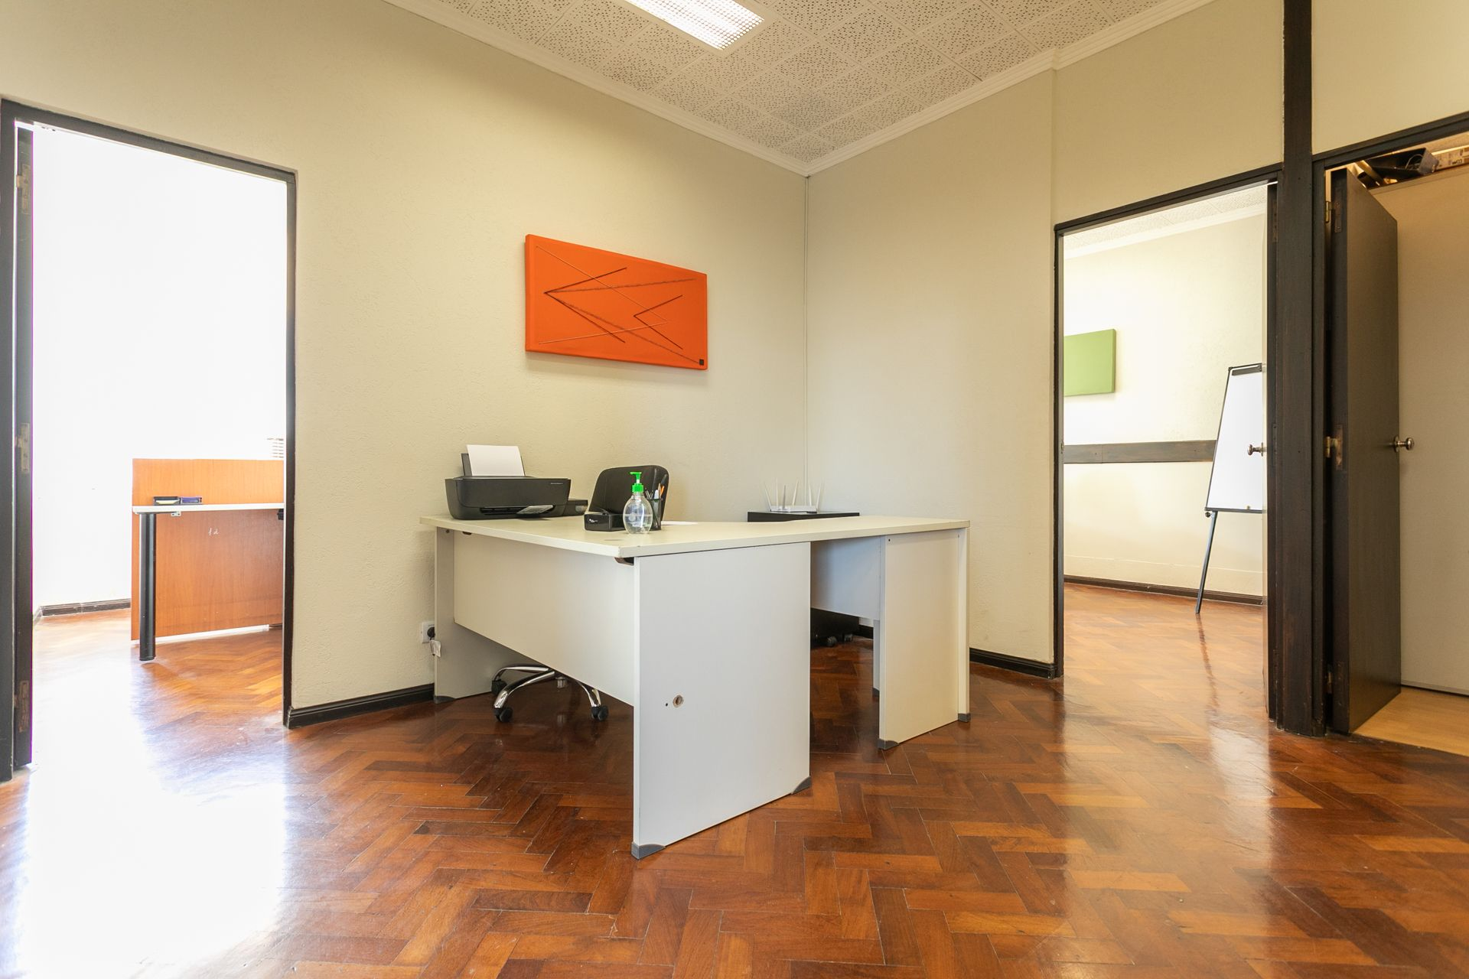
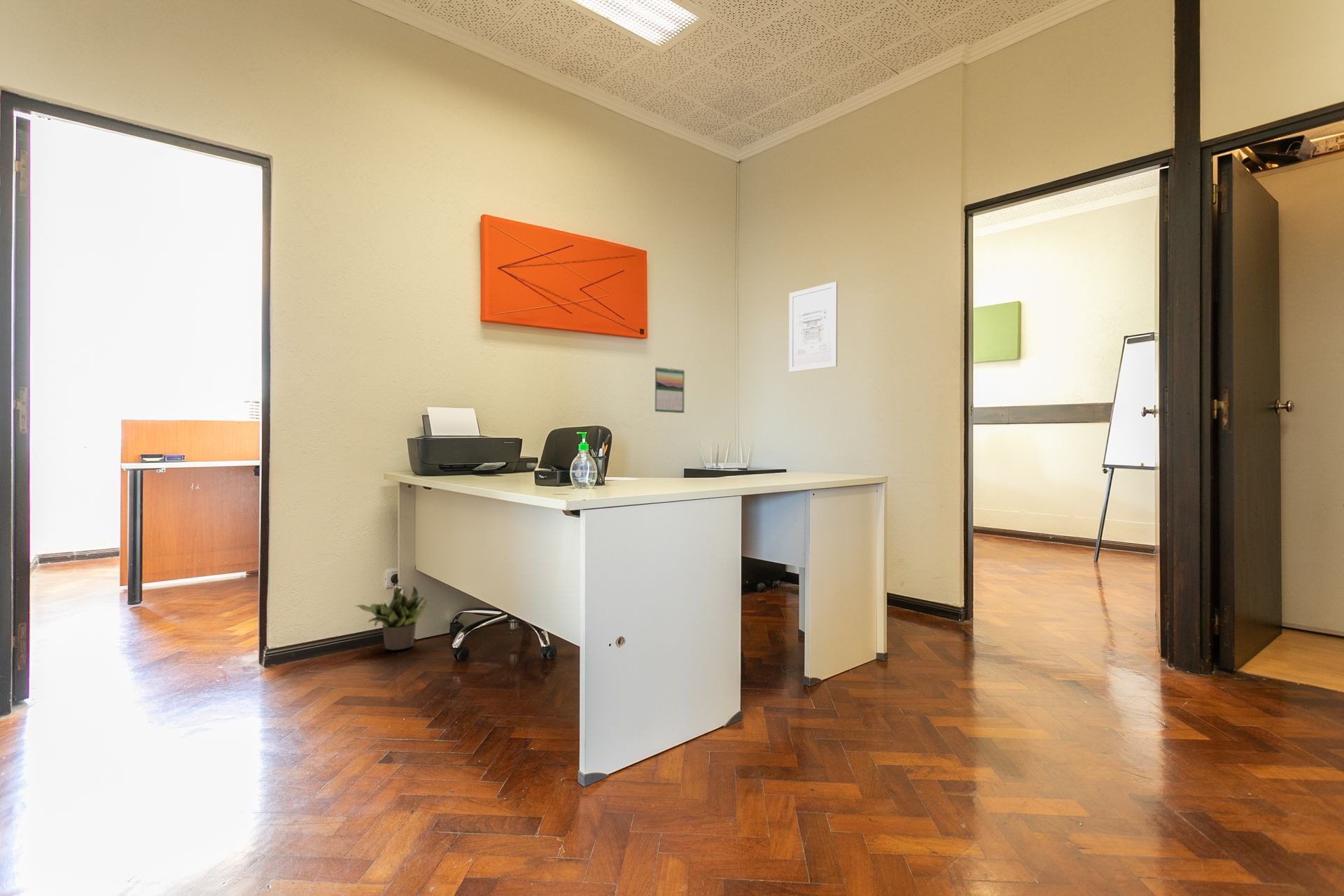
+ calendar (669, 389)
+ potted plant (391, 616)
+ wall art (812, 328)
